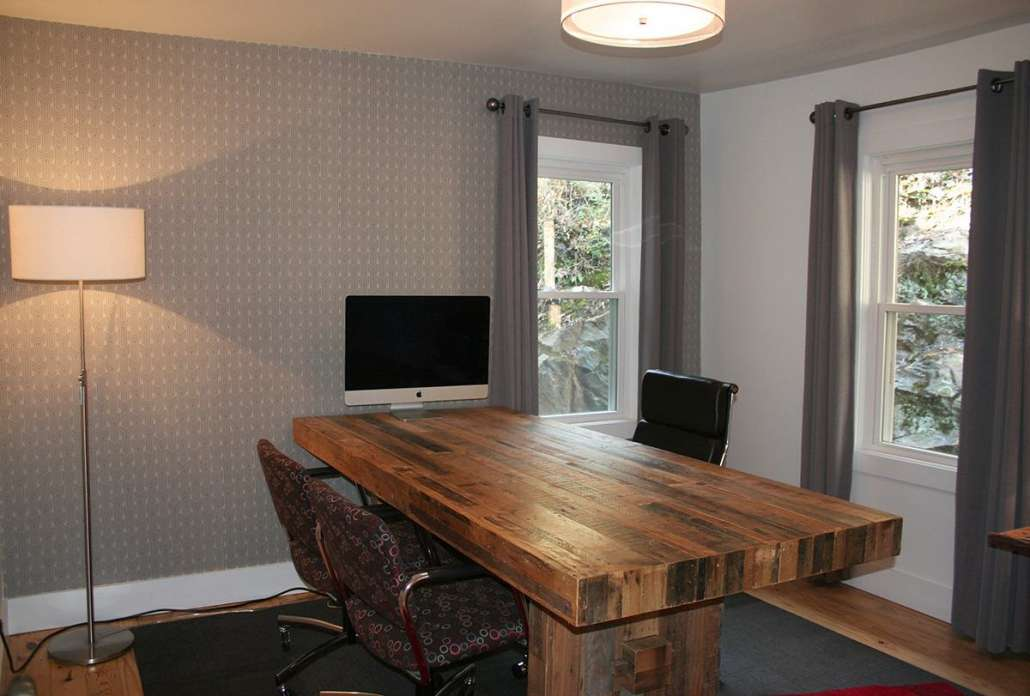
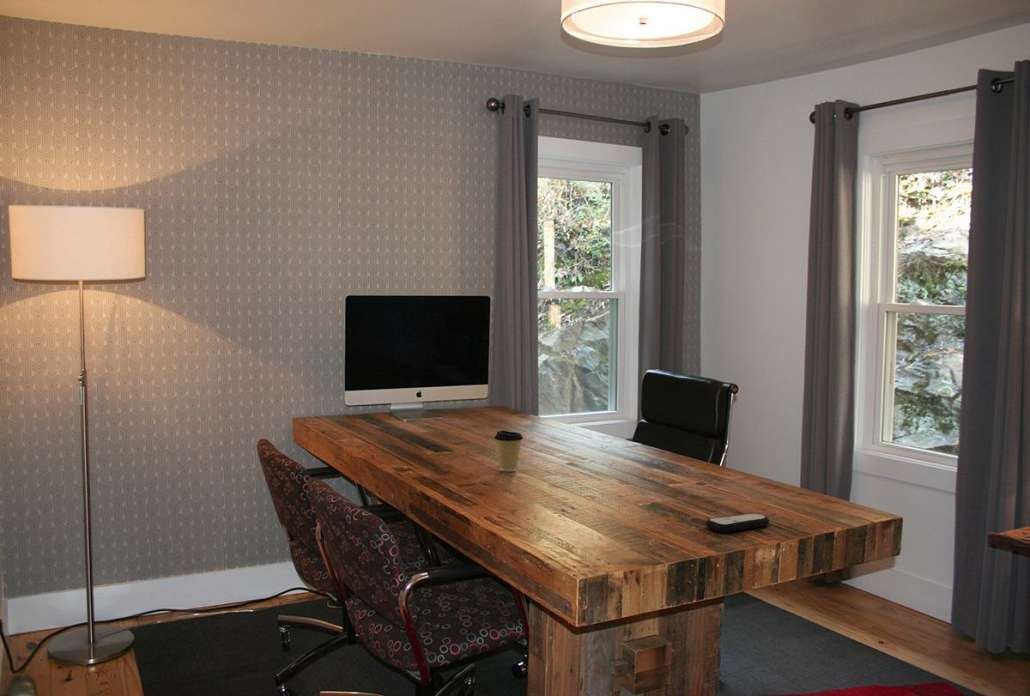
+ coffee cup (508, 451)
+ remote control (738, 522)
